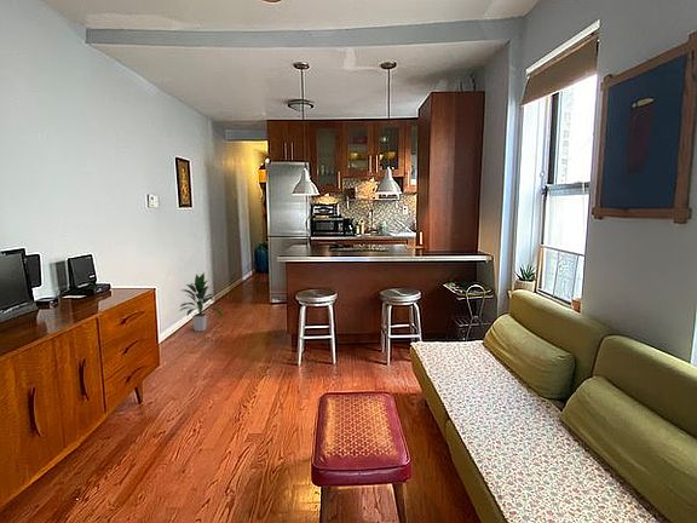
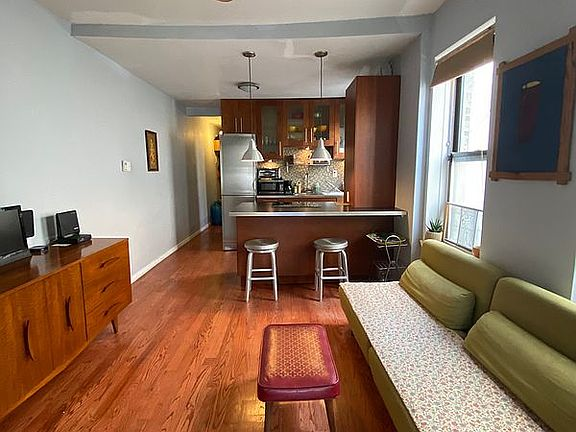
- indoor plant (200, 301)
